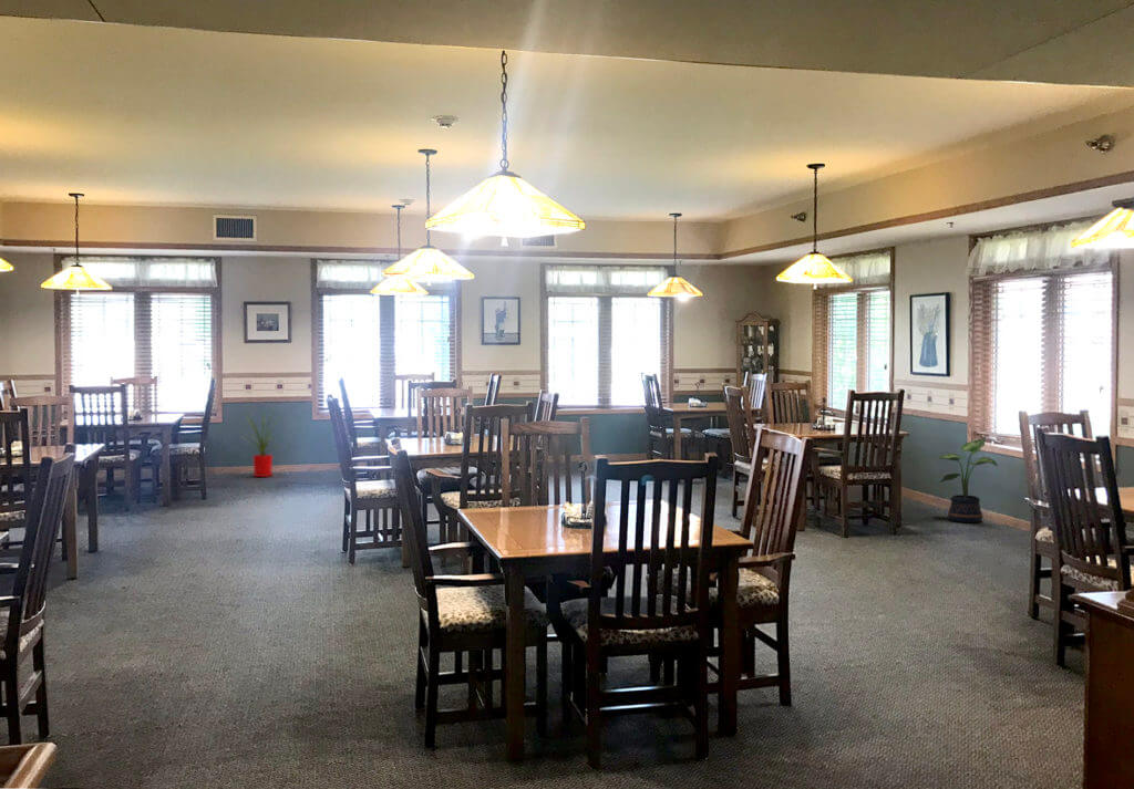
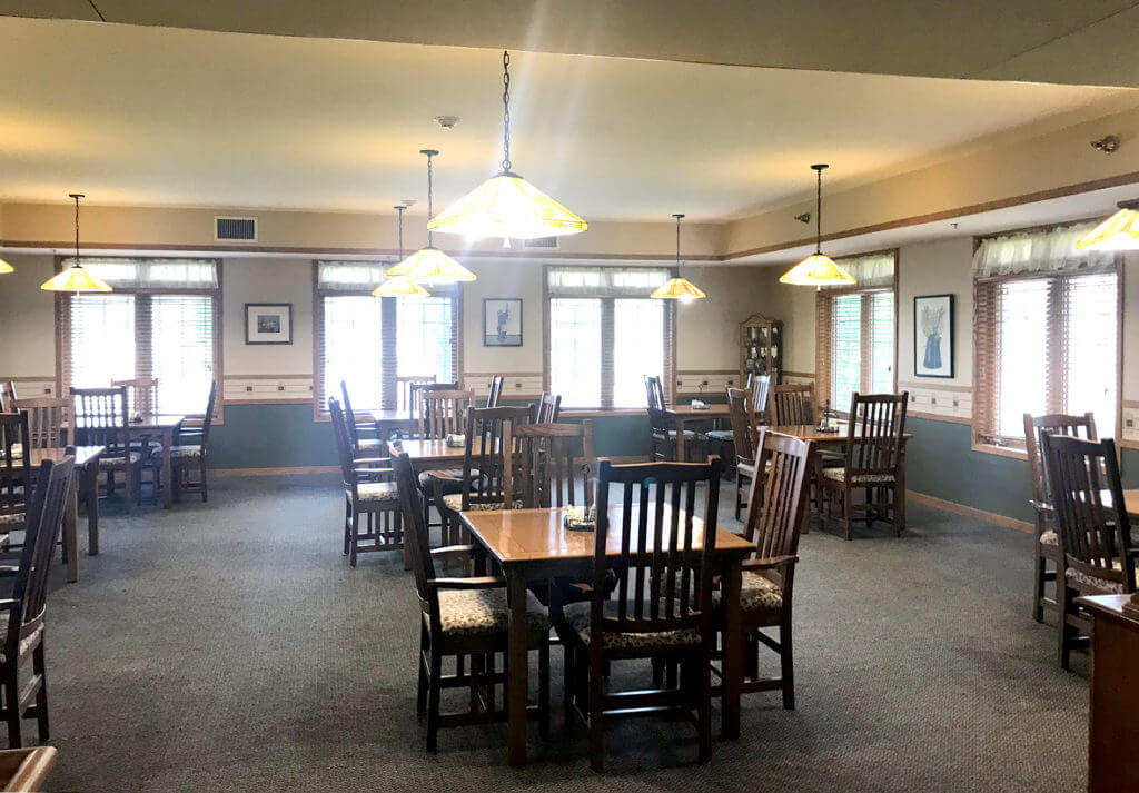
- house plant (262, 442)
- potted plant (968, 479)
